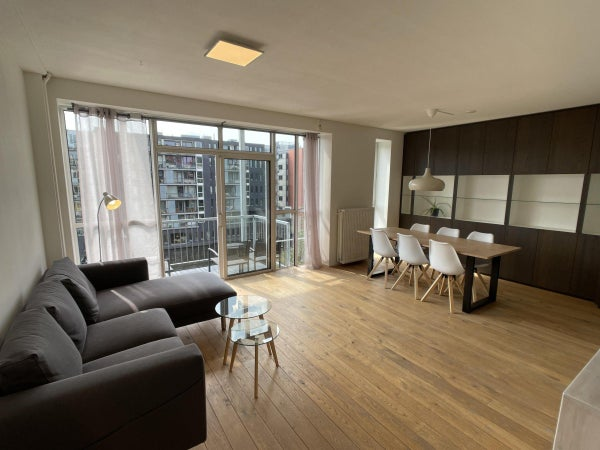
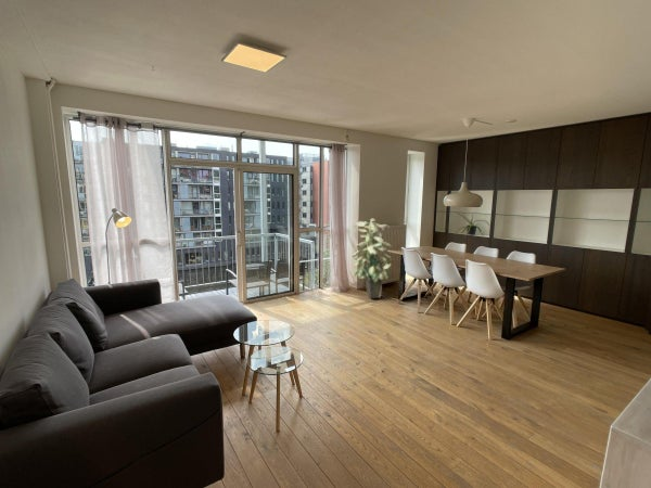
+ indoor plant (371, 258)
